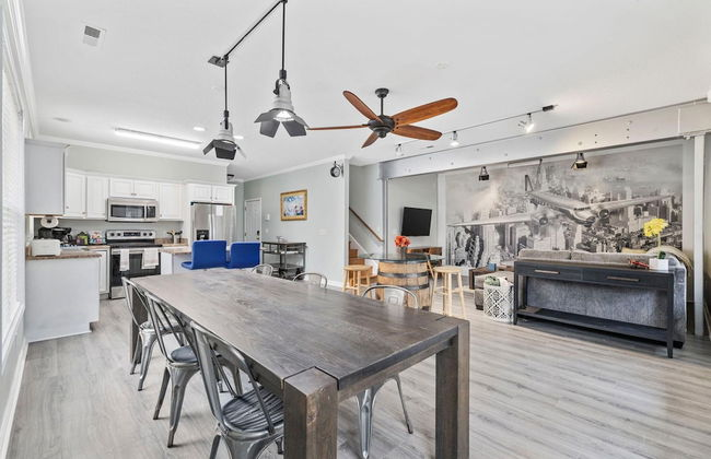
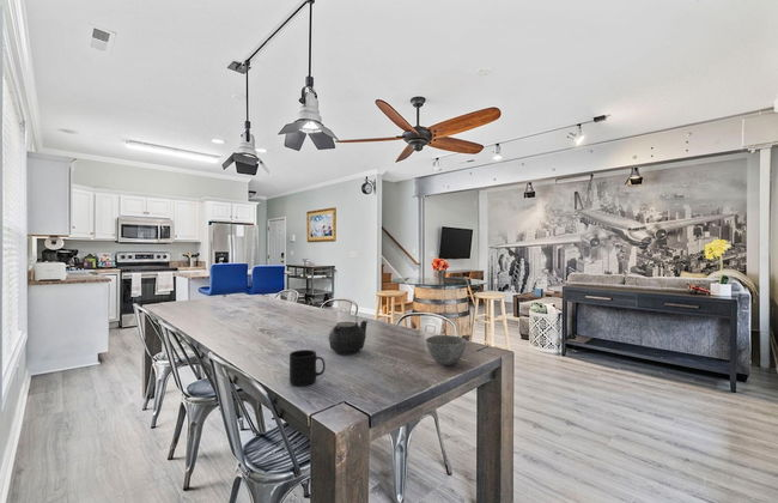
+ bowl (445, 351)
+ mug (306, 368)
+ teapot (350, 337)
